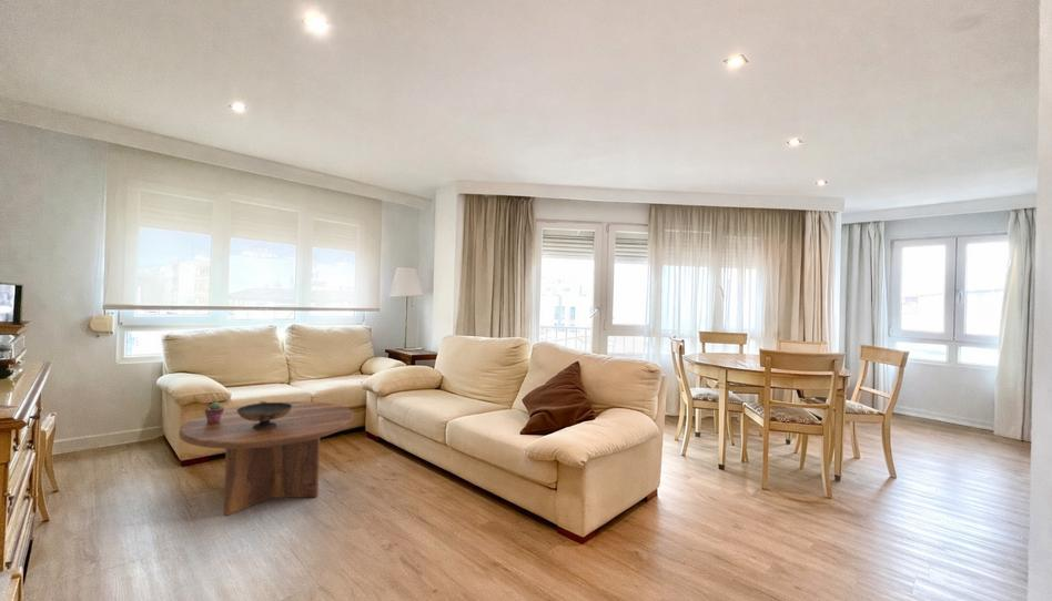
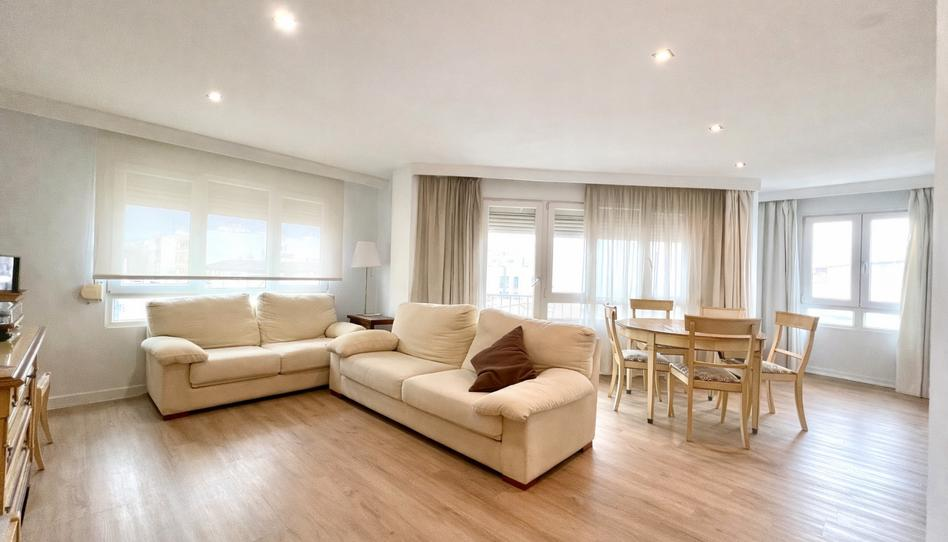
- potted succulent (214, 411)
- coffee table (272, 457)
- decorative bowl (264, 416)
